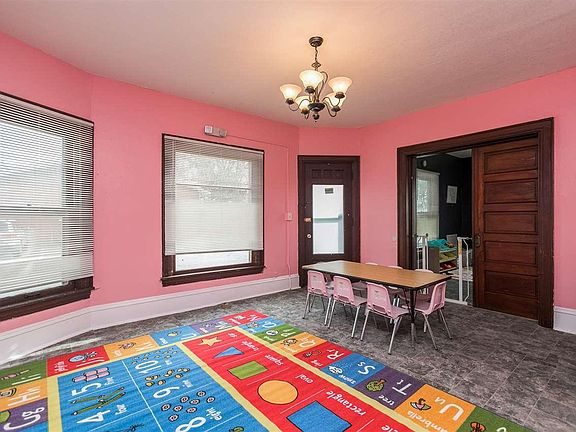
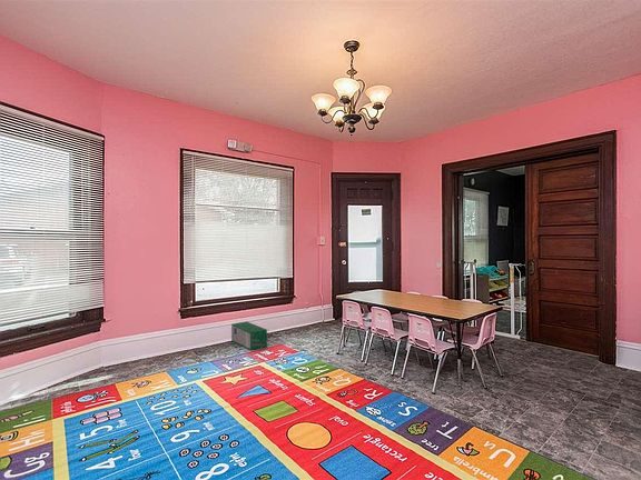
+ storage bin (248, 334)
